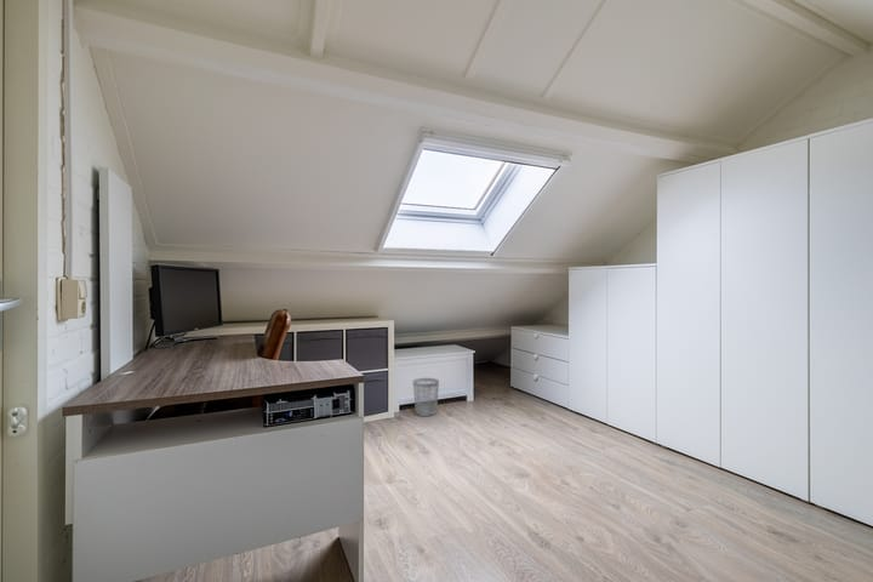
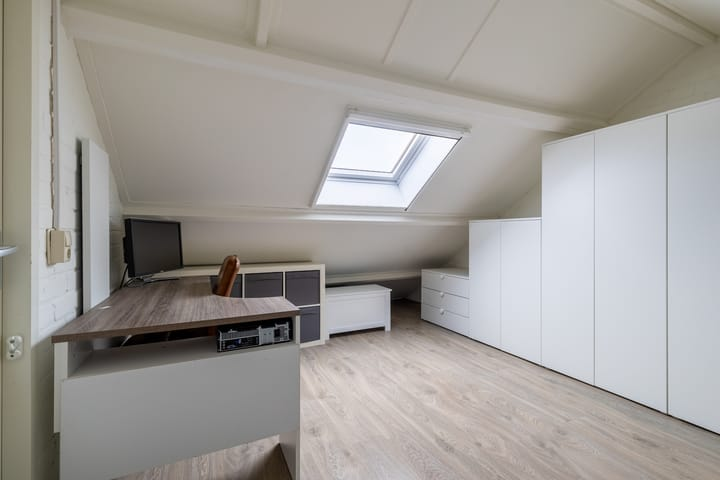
- wastebasket (426, 396)
